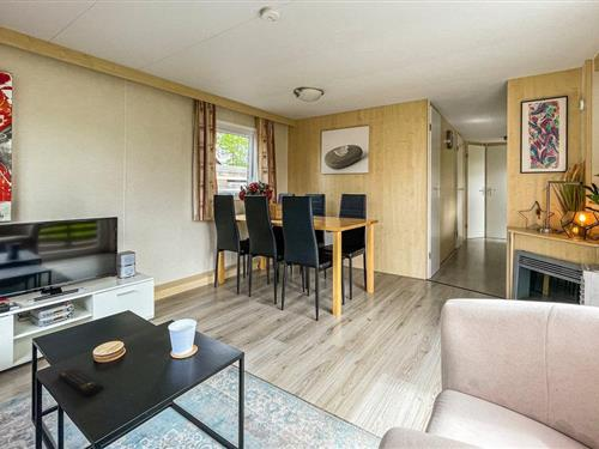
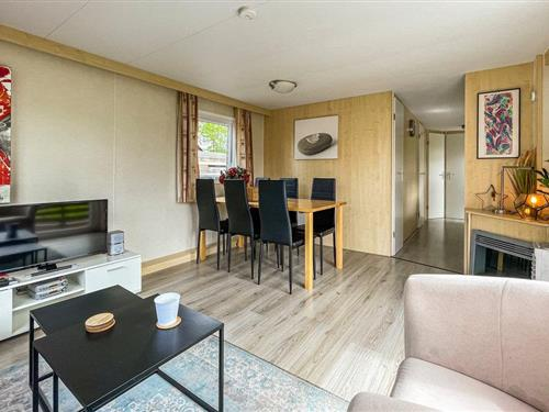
- remote control (79, 381)
